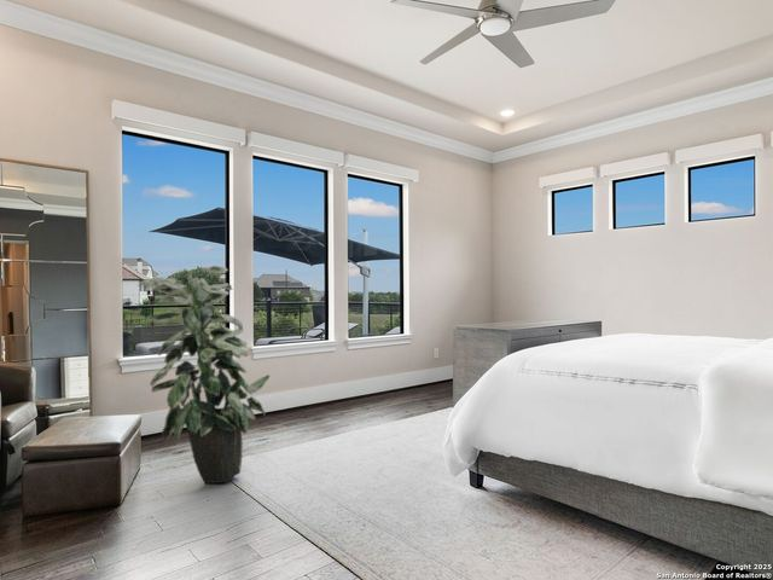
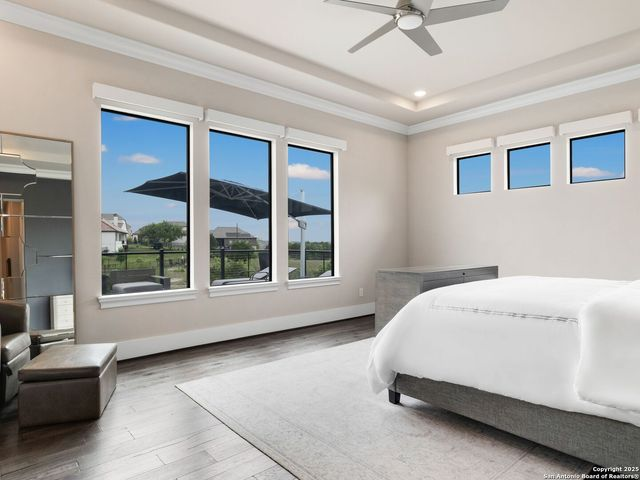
- indoor plant (207, 373)
